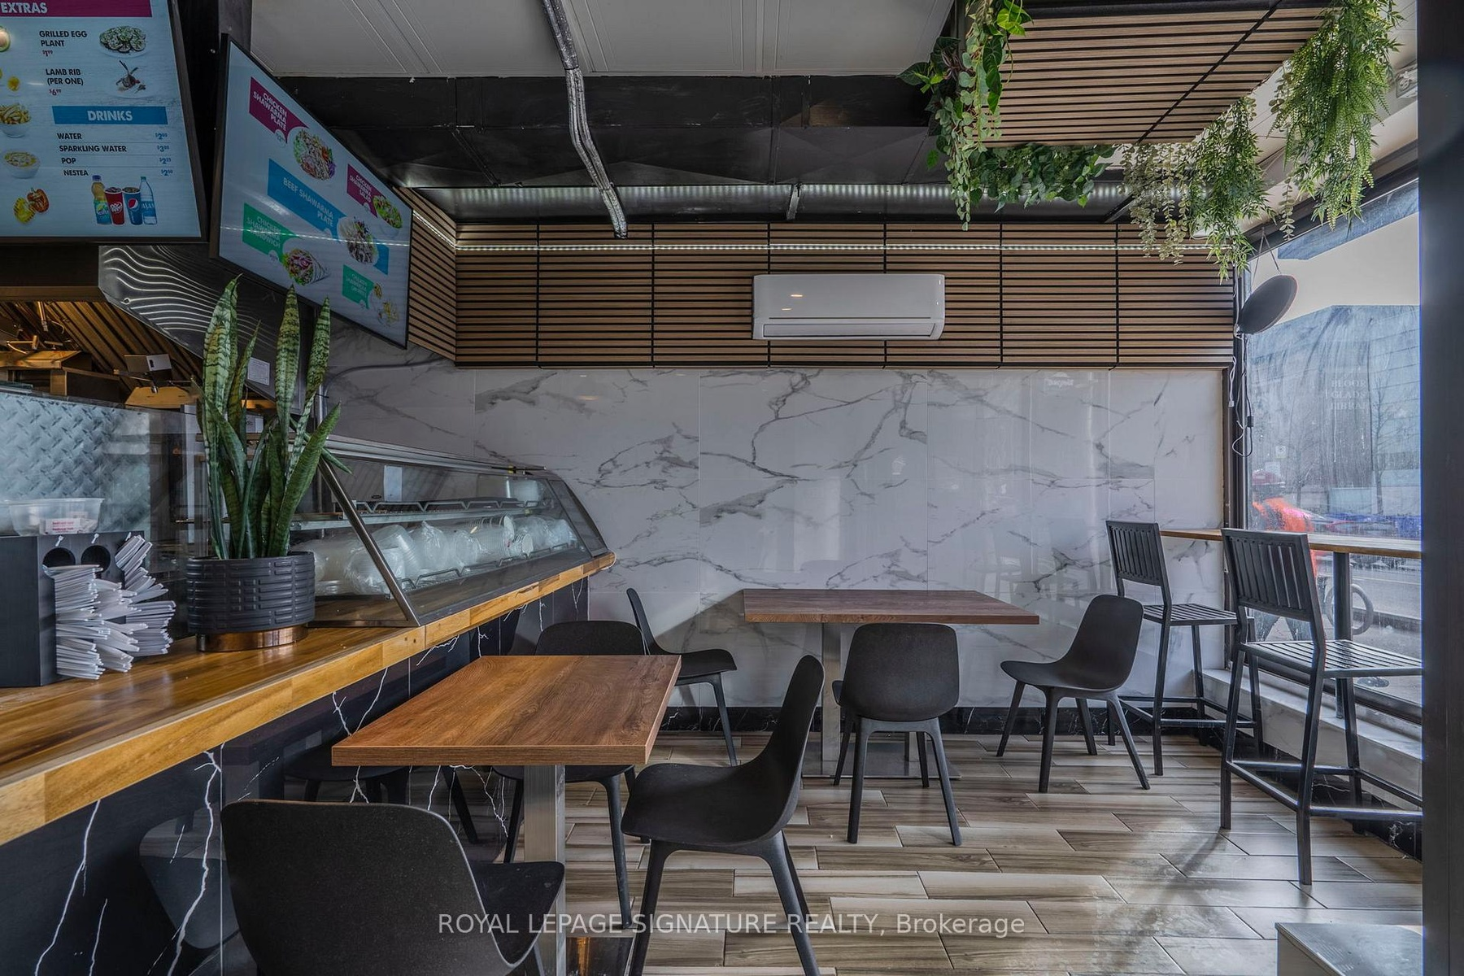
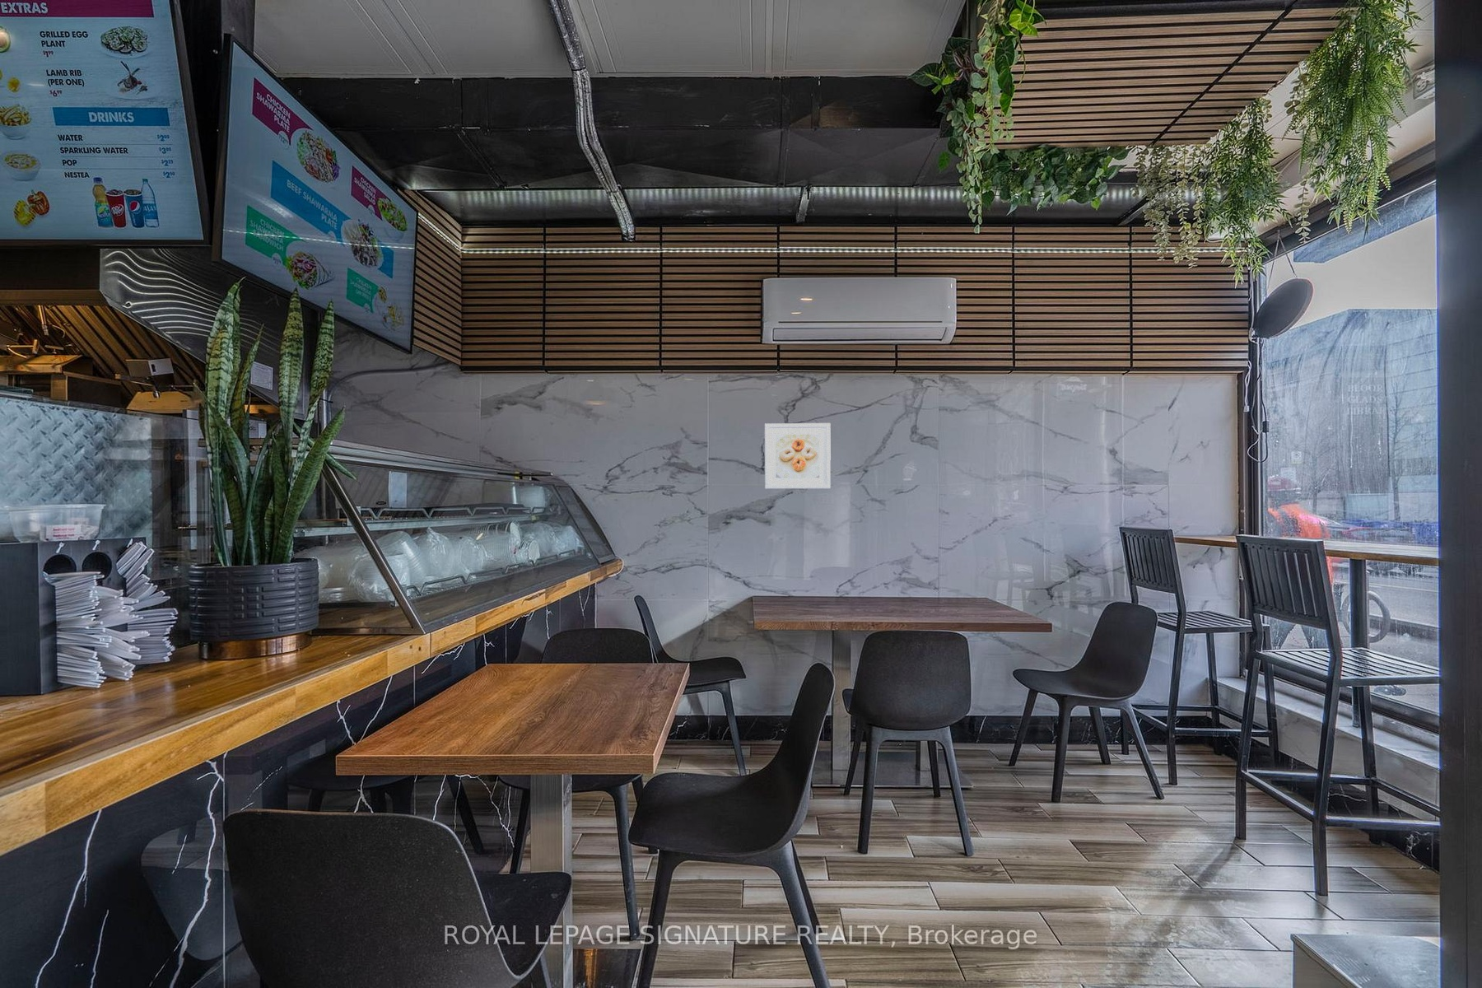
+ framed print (797, 455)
